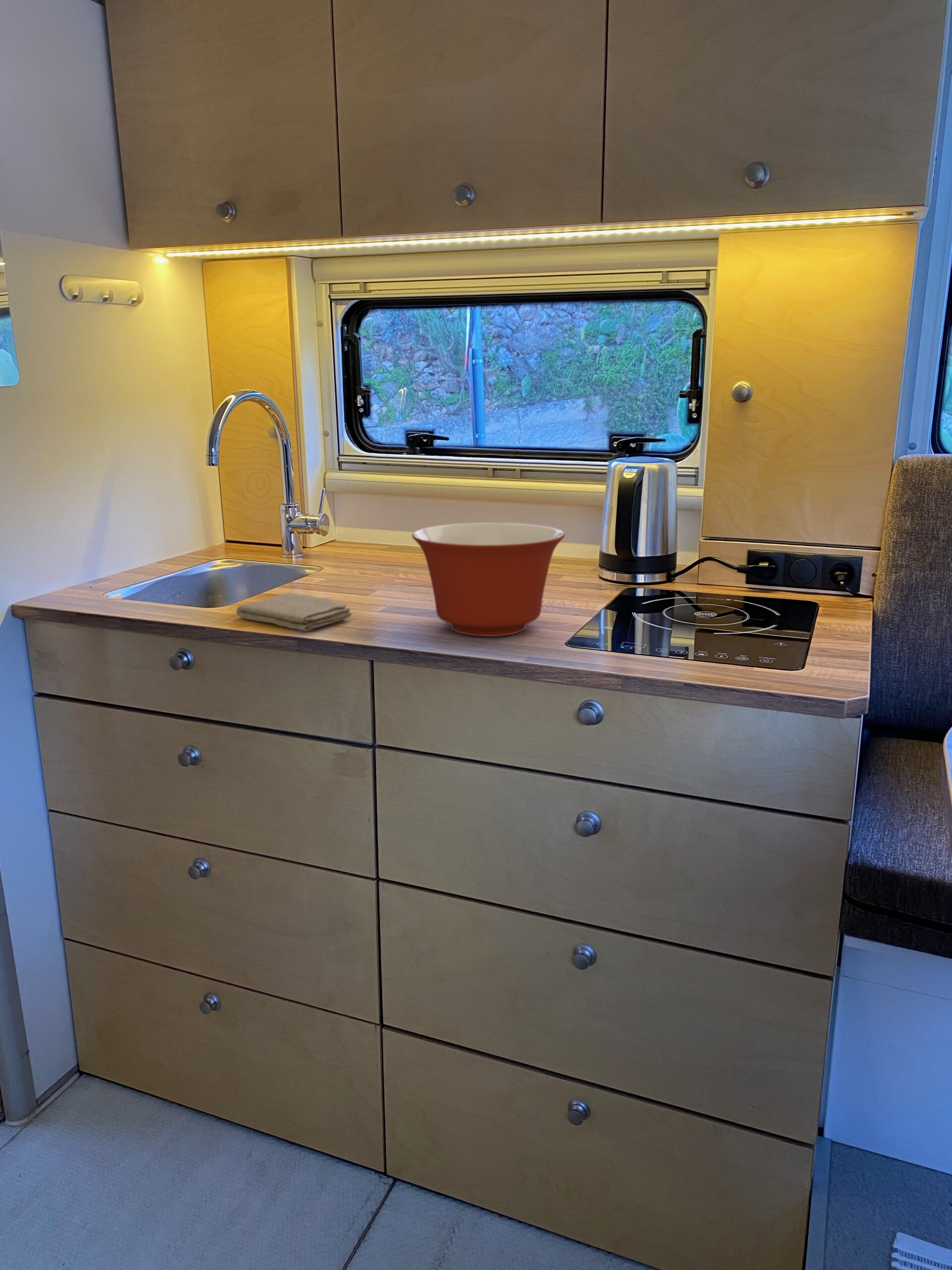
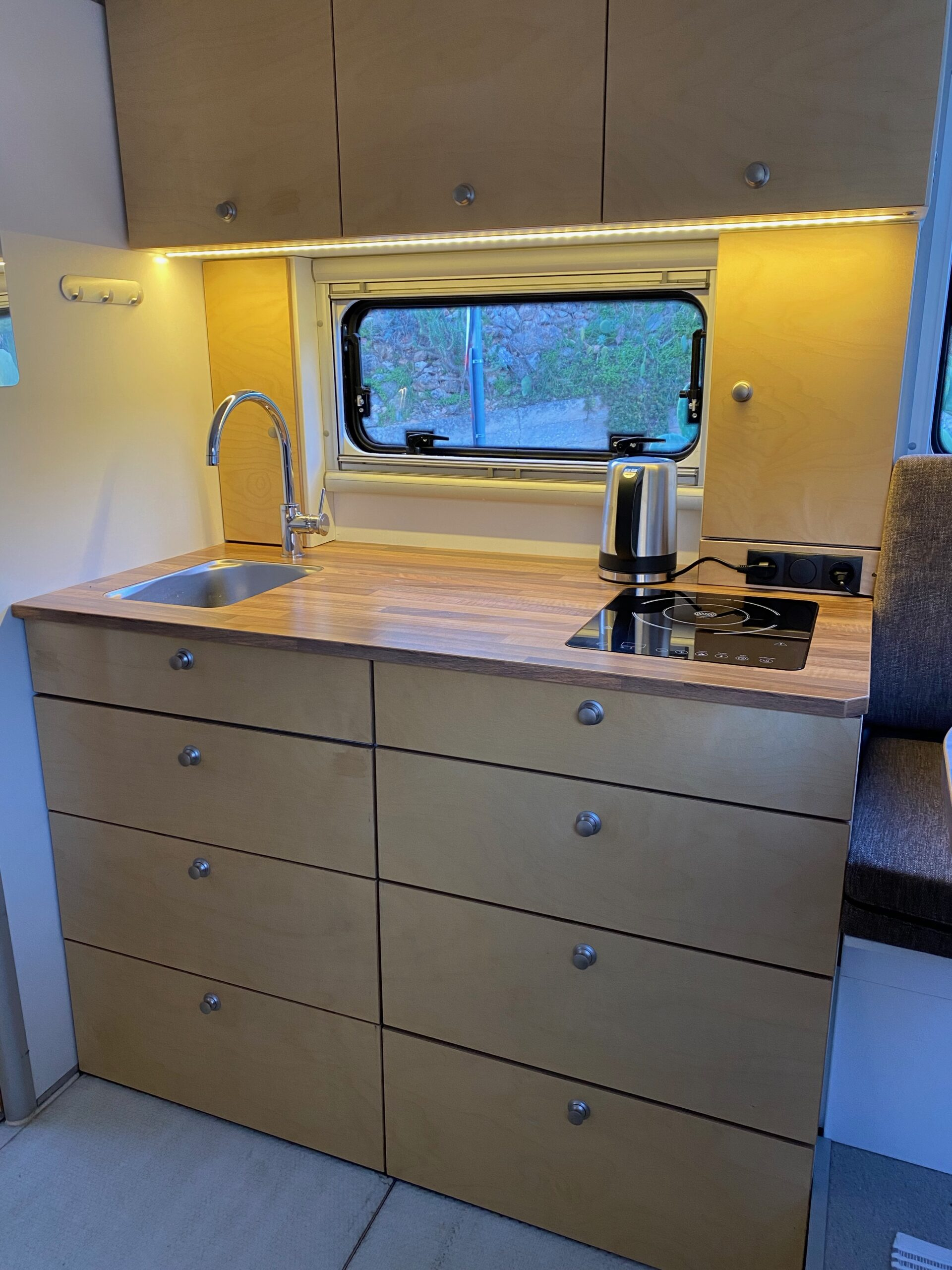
- mixing bowl (488, 580)
- washcloth (294, 610)
